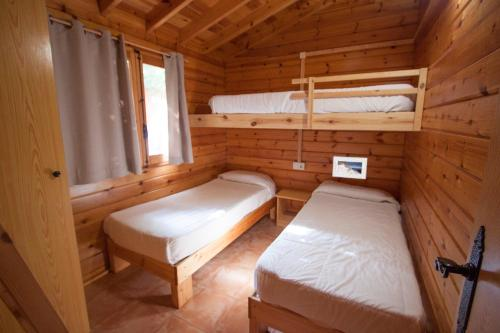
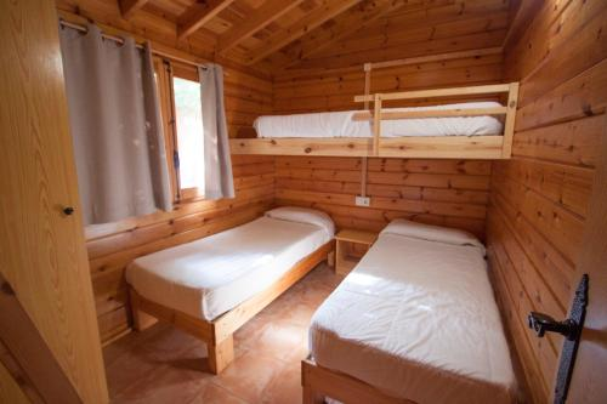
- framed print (349, 167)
